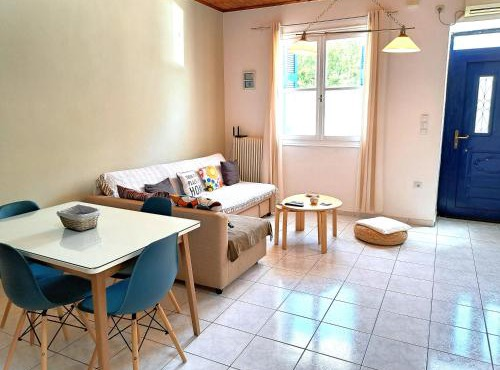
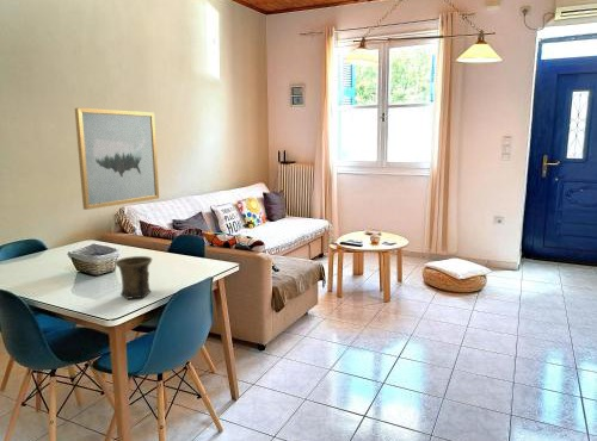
+ wall art (121, 157)
+ mug (135, 277)
